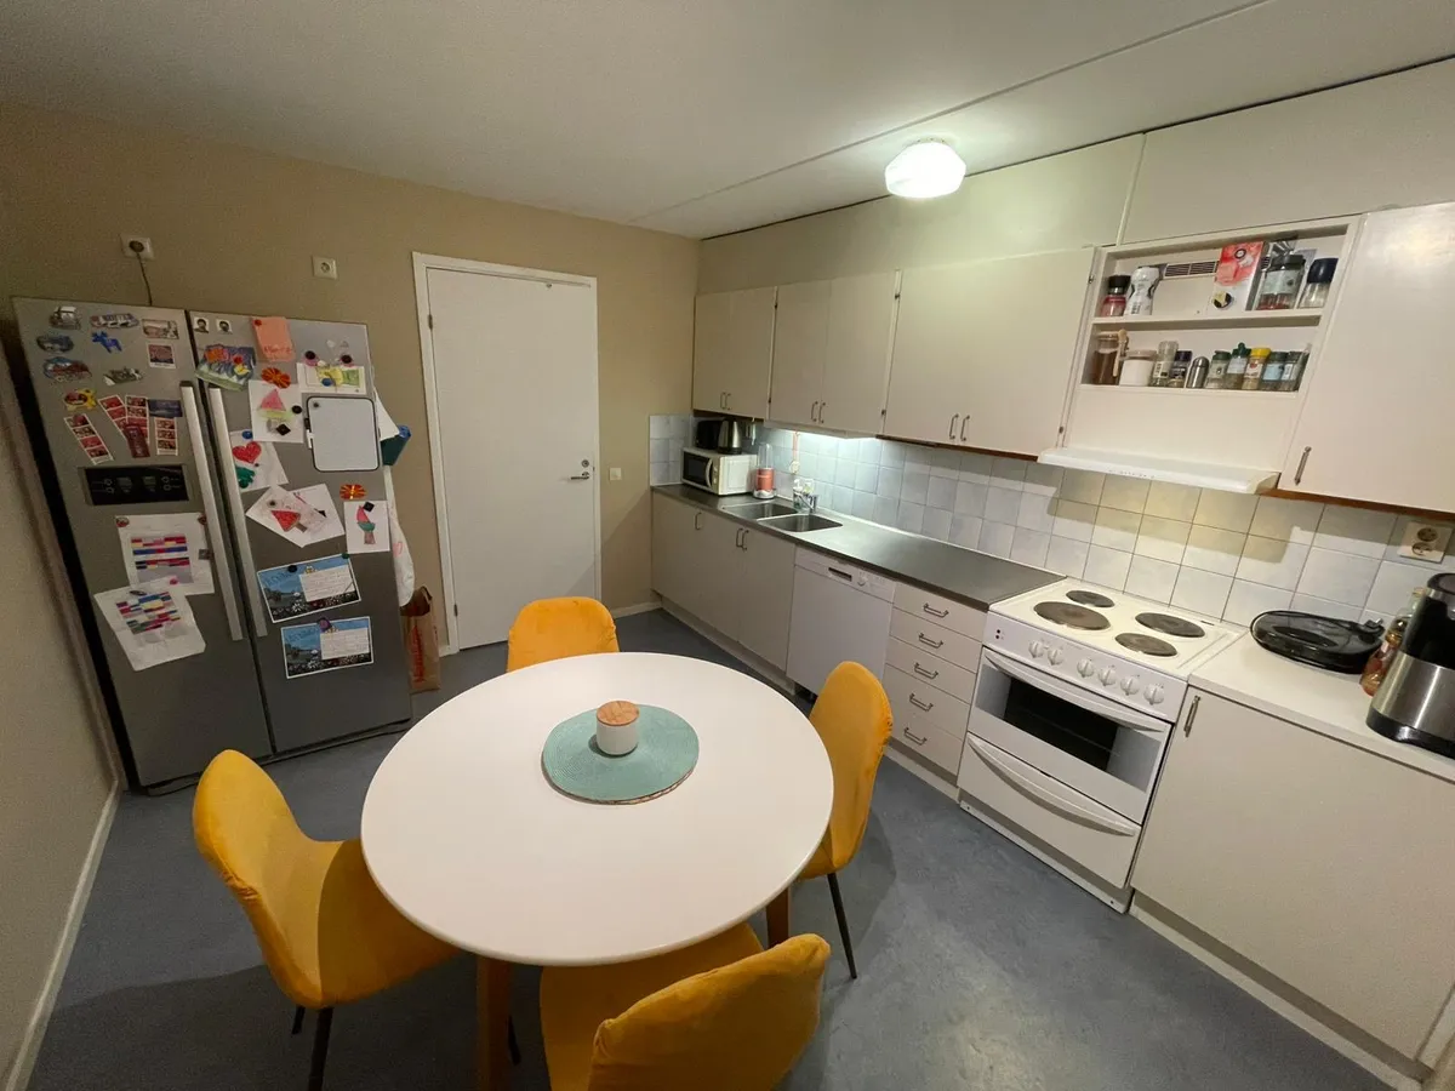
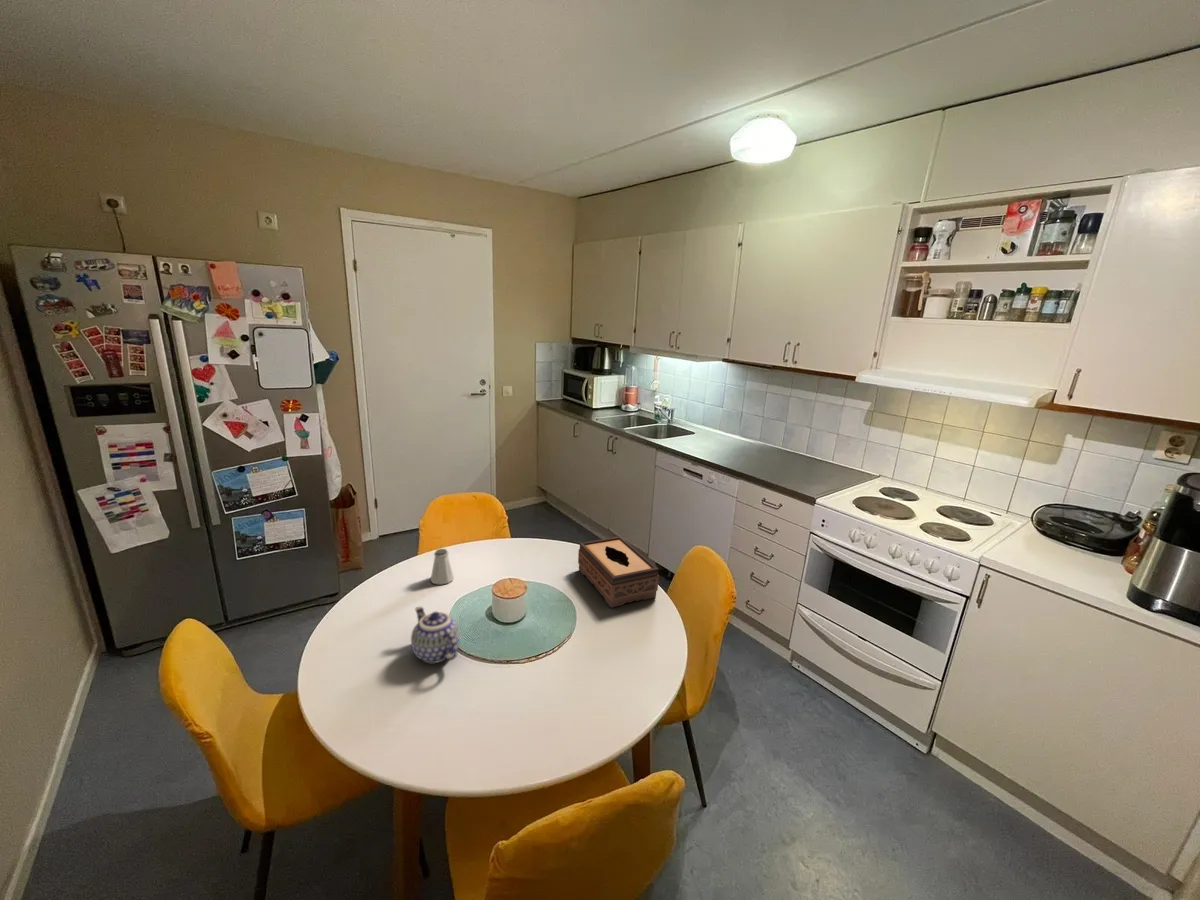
+ tissue box (616, 569)
+ saltshaker (441, 565)
+ teapot (435, 632)
